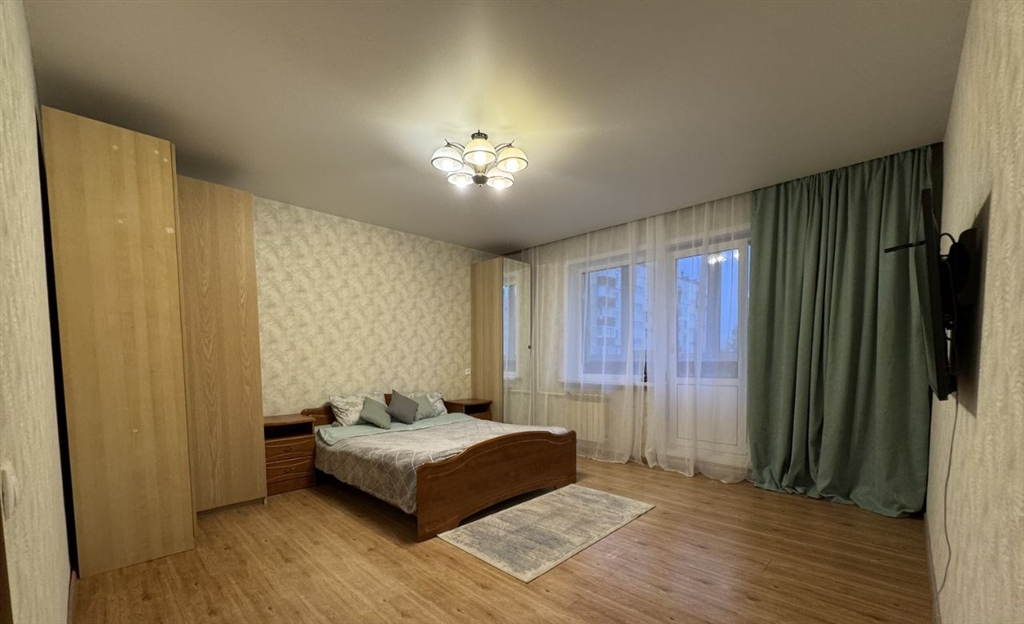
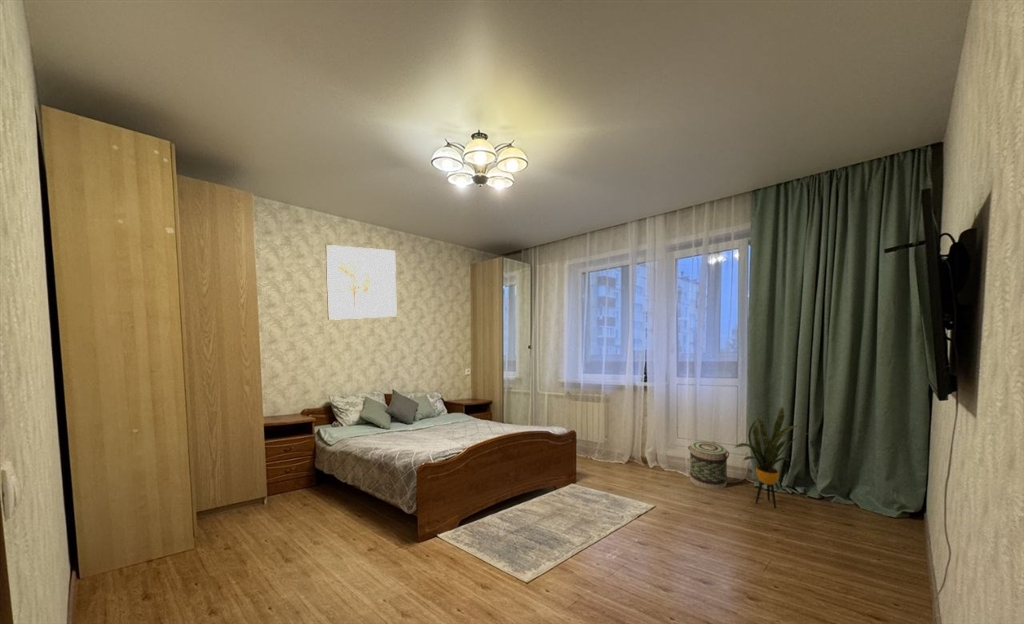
+ basket (708, 463)
+ house plant (773, 459)
+ wall art (363, 283)
